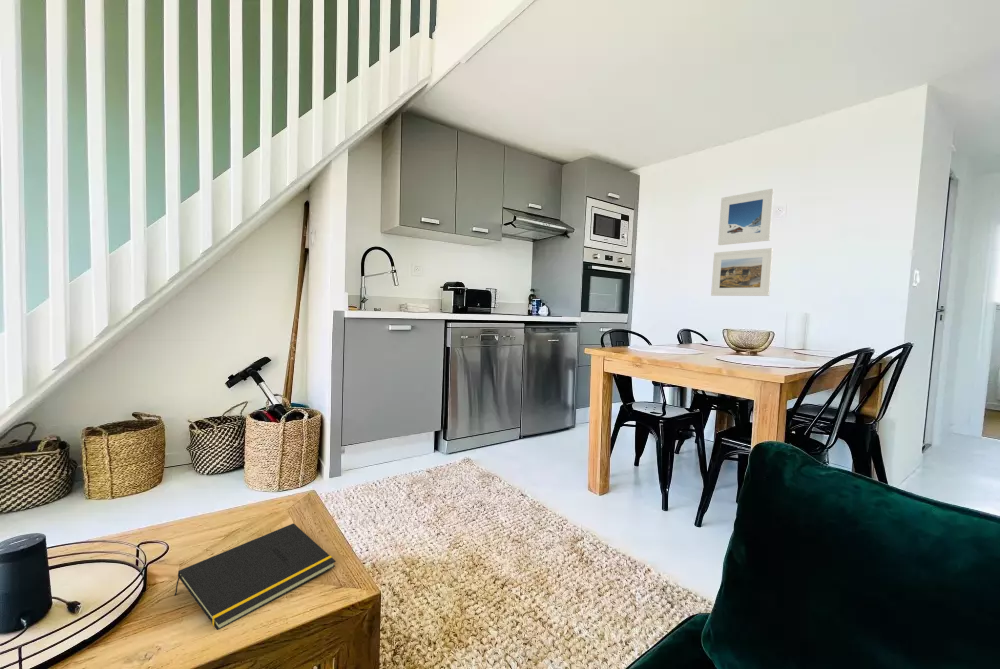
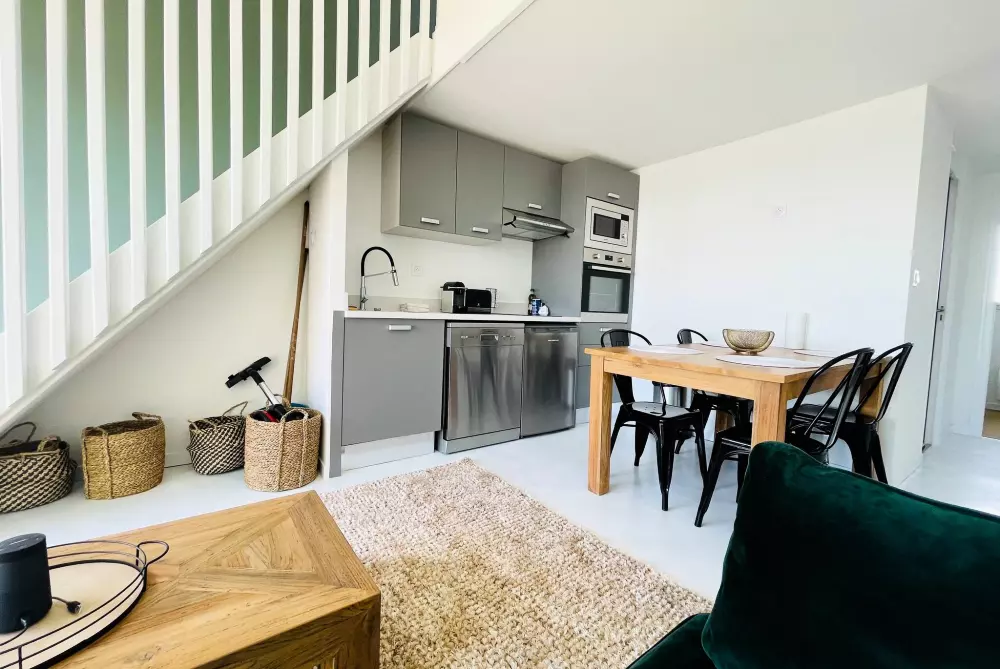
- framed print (744, 218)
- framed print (740, 273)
- notepad (261, 568)
